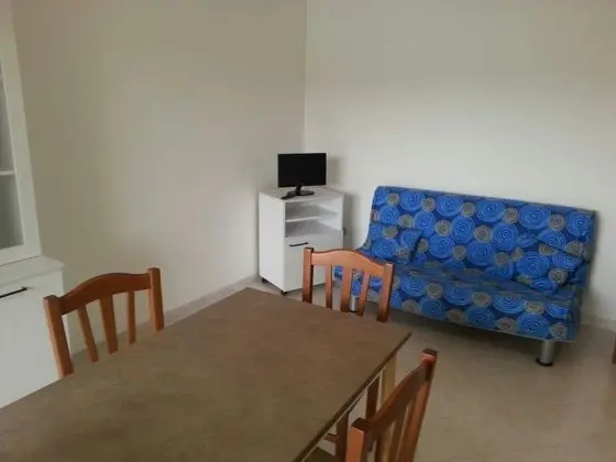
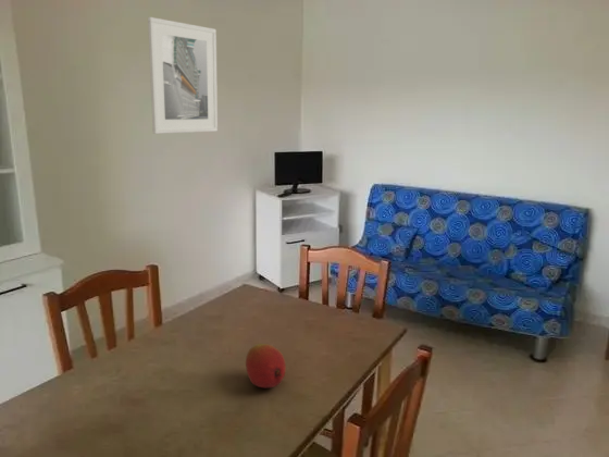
+ fruit (264, 366)
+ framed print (185, 78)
